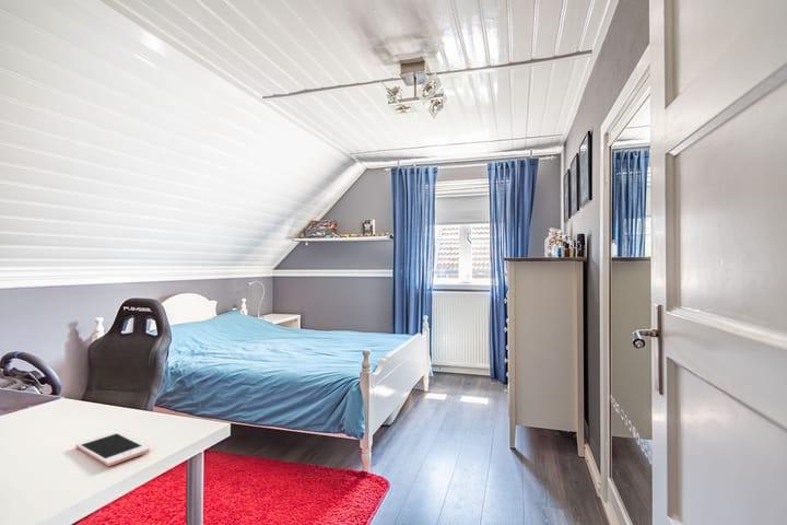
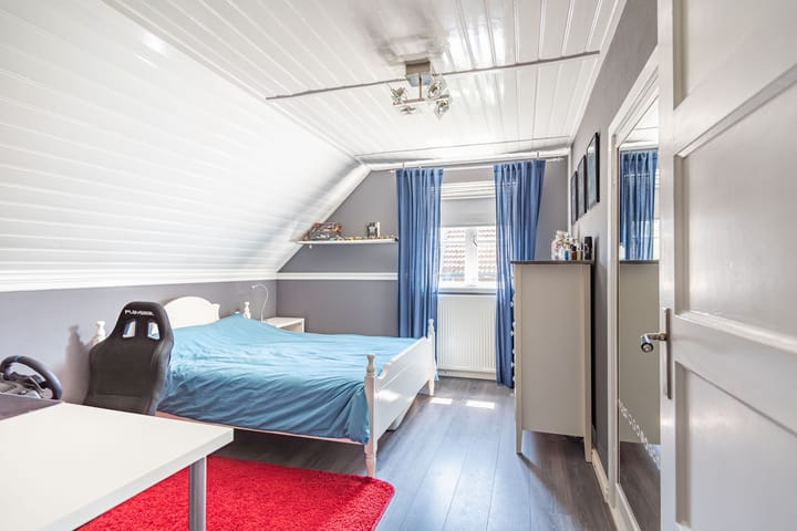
- cell phone (111, 447)
